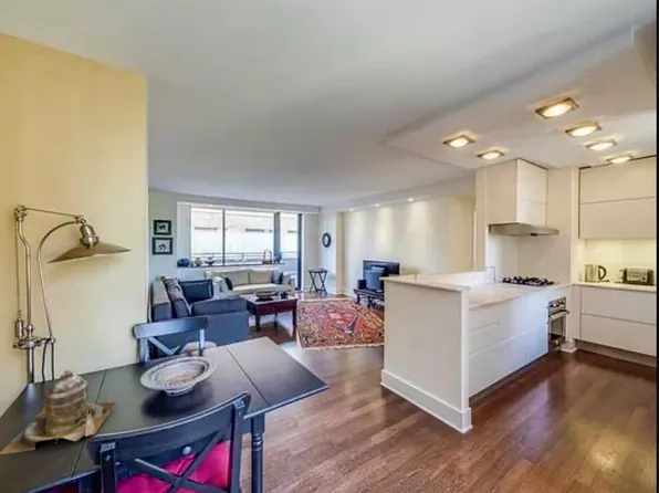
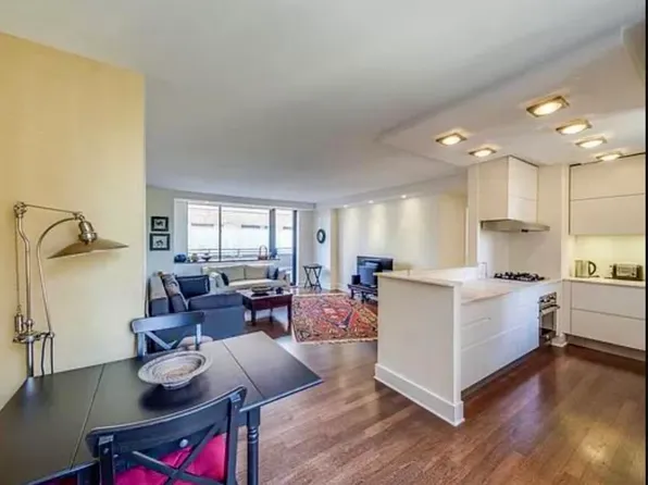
- teapot (64, 398)
